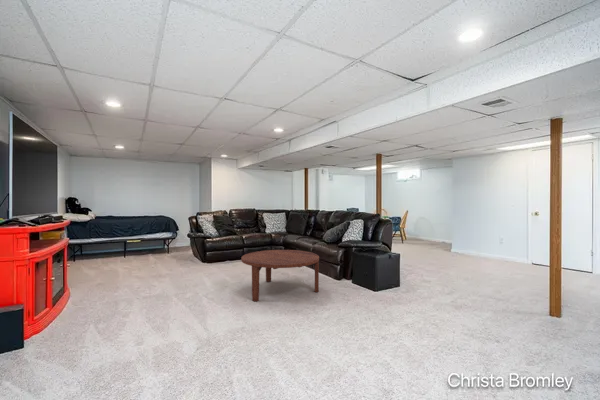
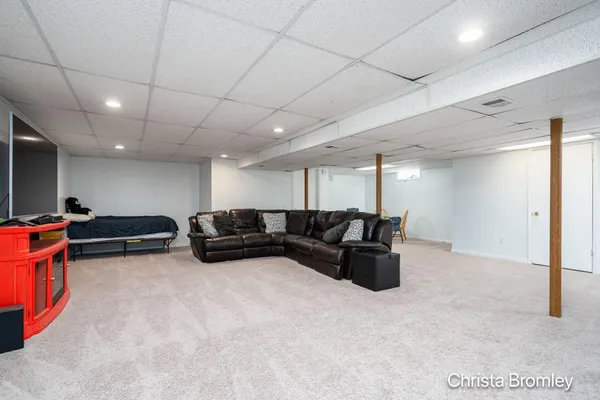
- coffee table (277, 268)
